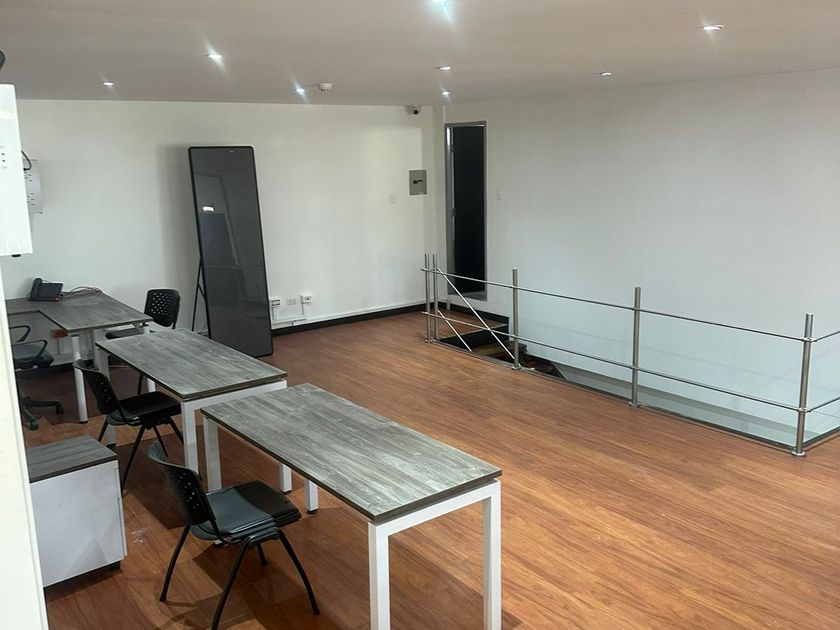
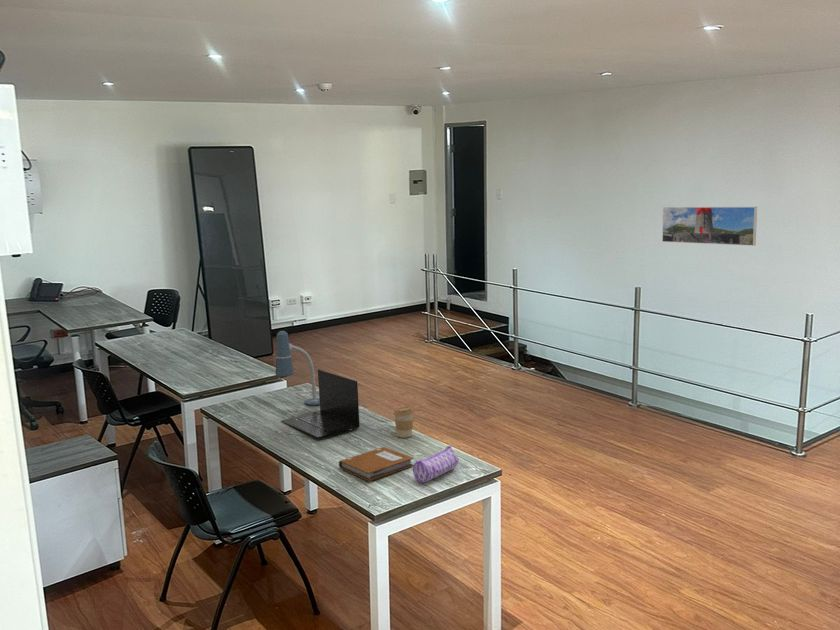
+ desk lamp (292, 367)
+ notebook (377, 462)
+ coffee cup (404, 421)
+ pencil case (436, 463)
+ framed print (706, 225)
+ laptop (320, 402)
